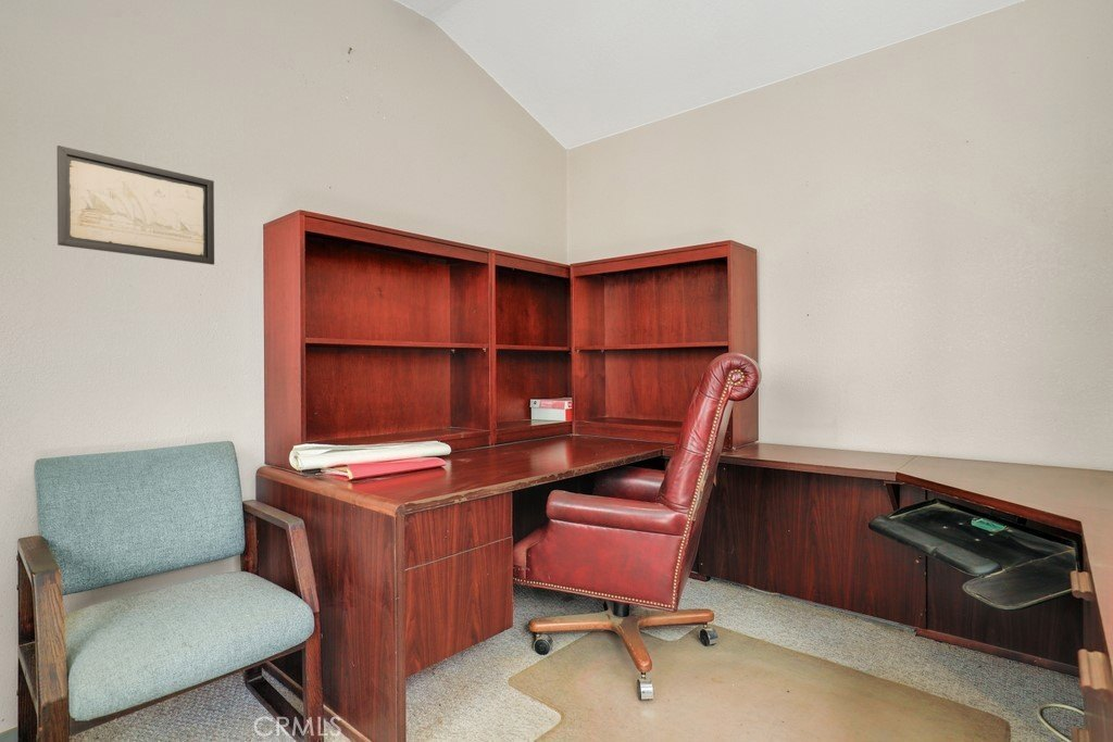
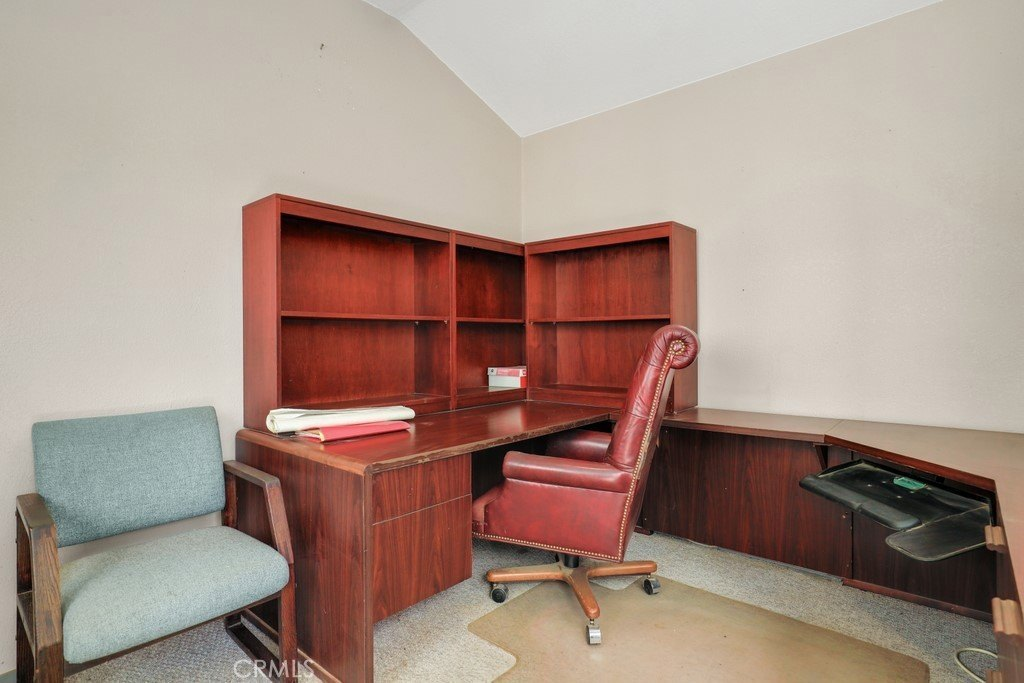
- wall art (141, 210)
